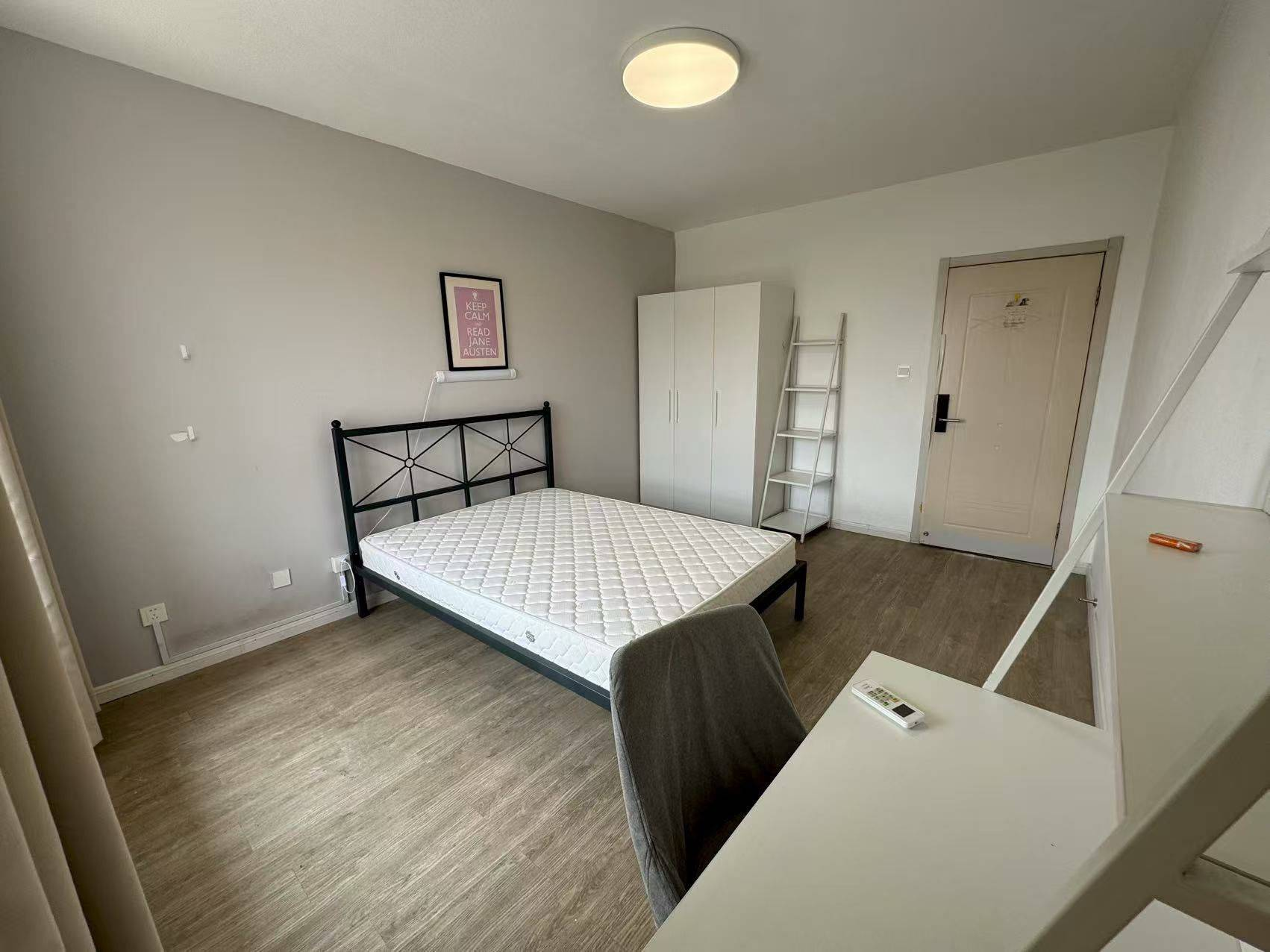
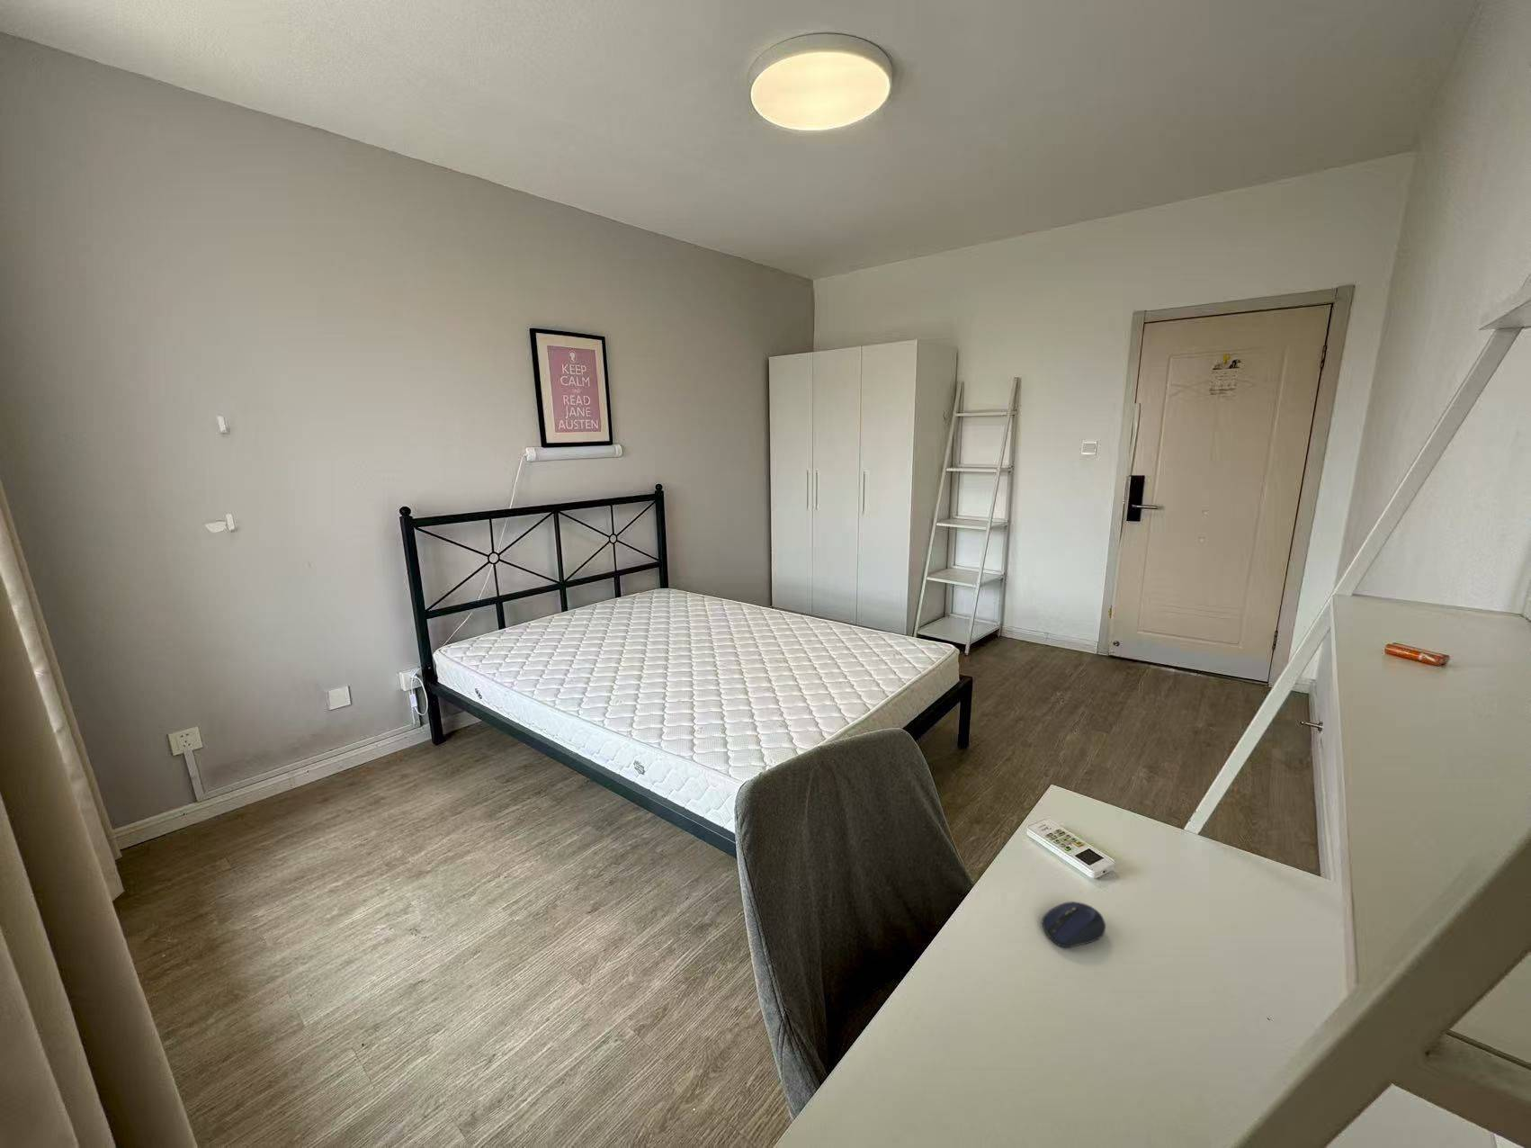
+ computer mouse (1073, 919)
